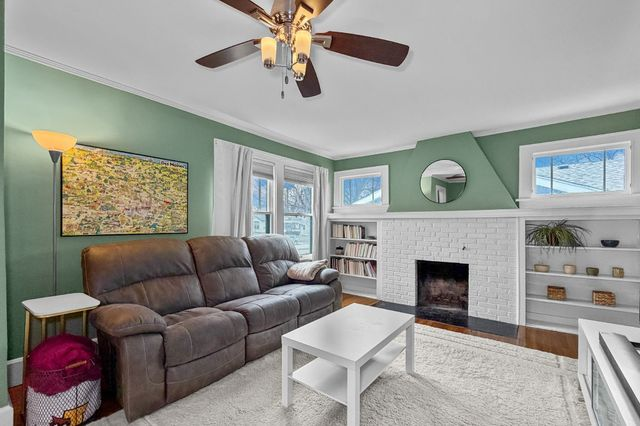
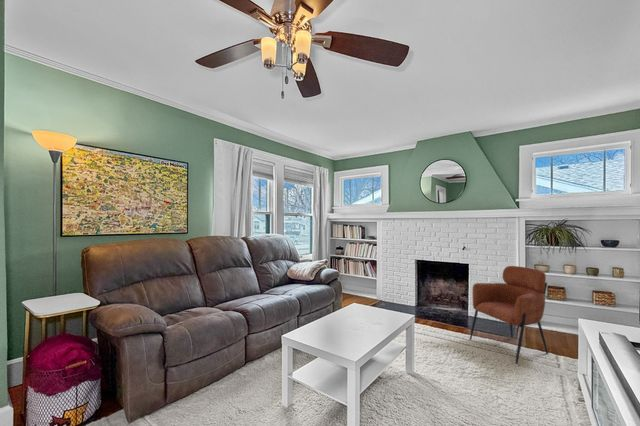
+ chair (511, 308)
